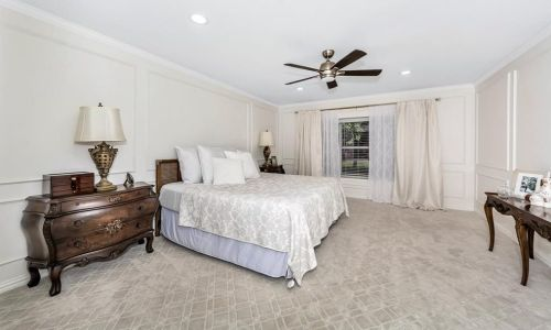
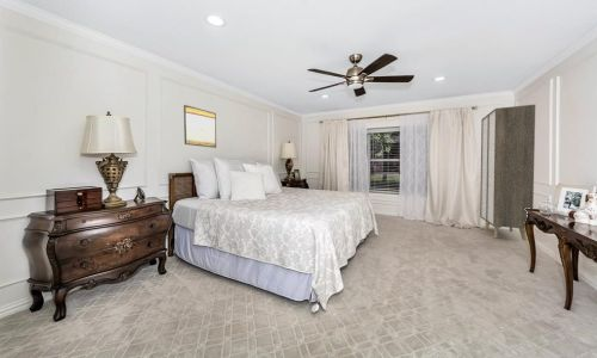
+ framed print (201, 128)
+ wardrobe (505, 173)
